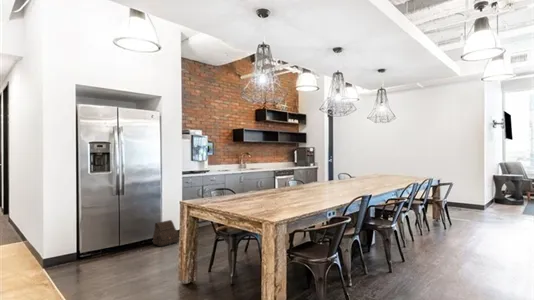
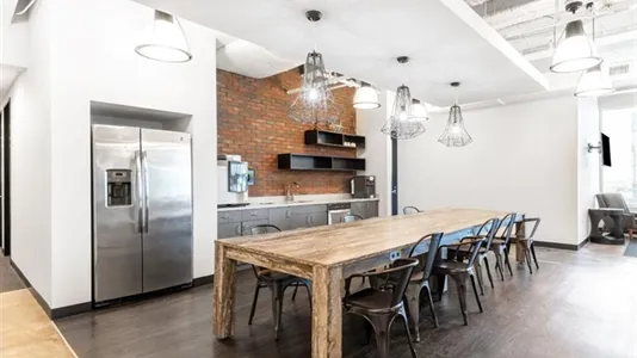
- satchel (164, 232)
